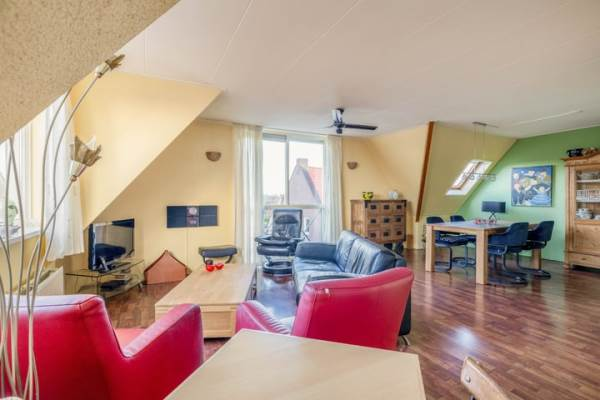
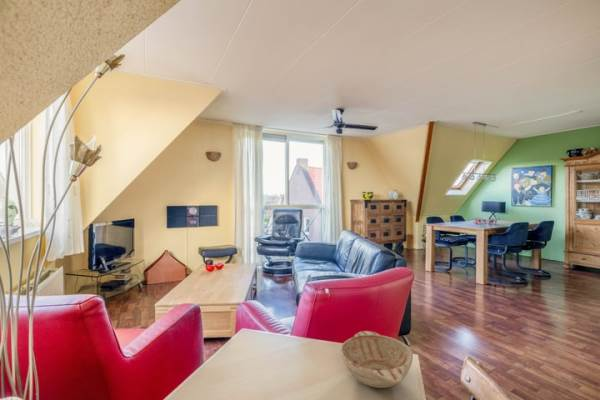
+ decorative bowl (375, 362)
